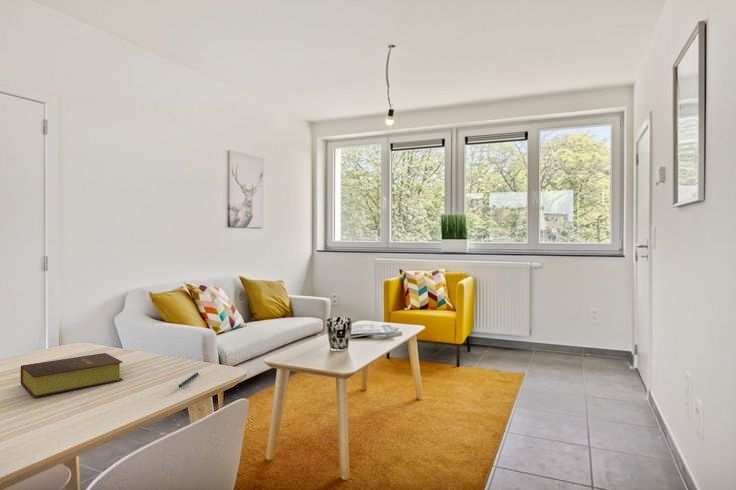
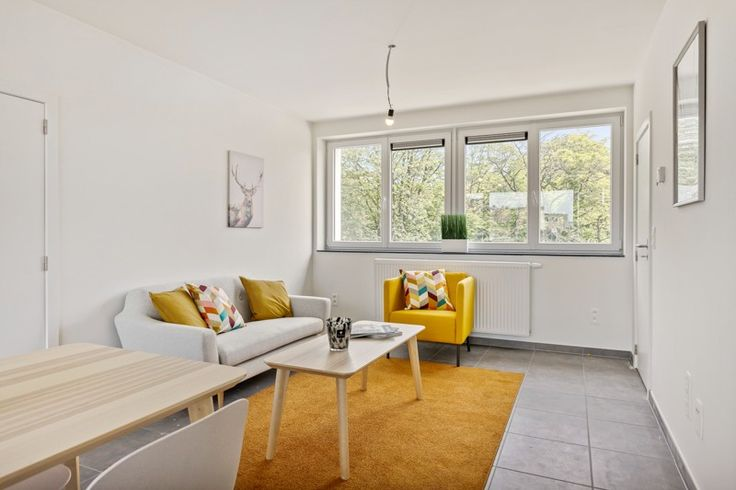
- pen (189, 379)
- bible (72, 372)
